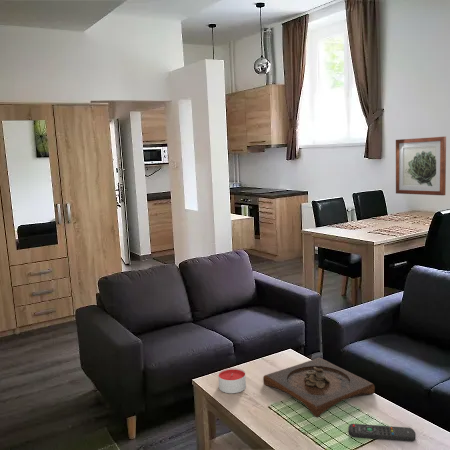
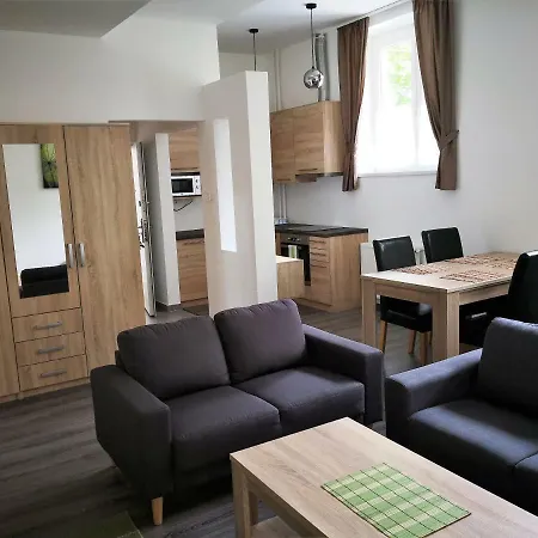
- wall art (419, 166)
- candle (232, 379)
- wooden tray (317, 378)
- remote control (381, 432)
